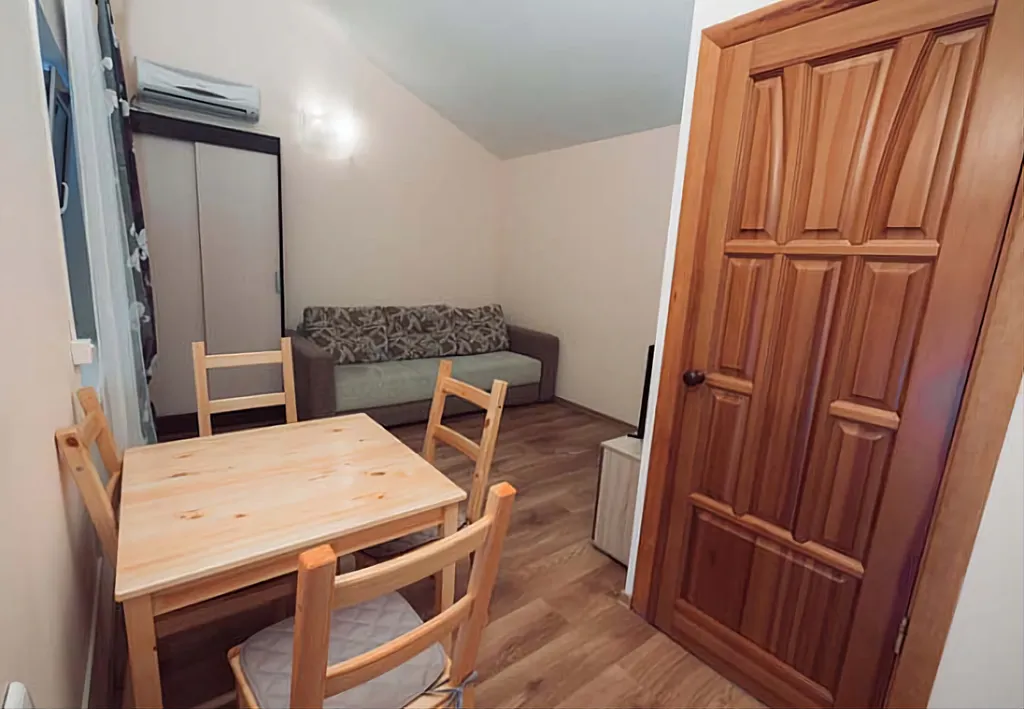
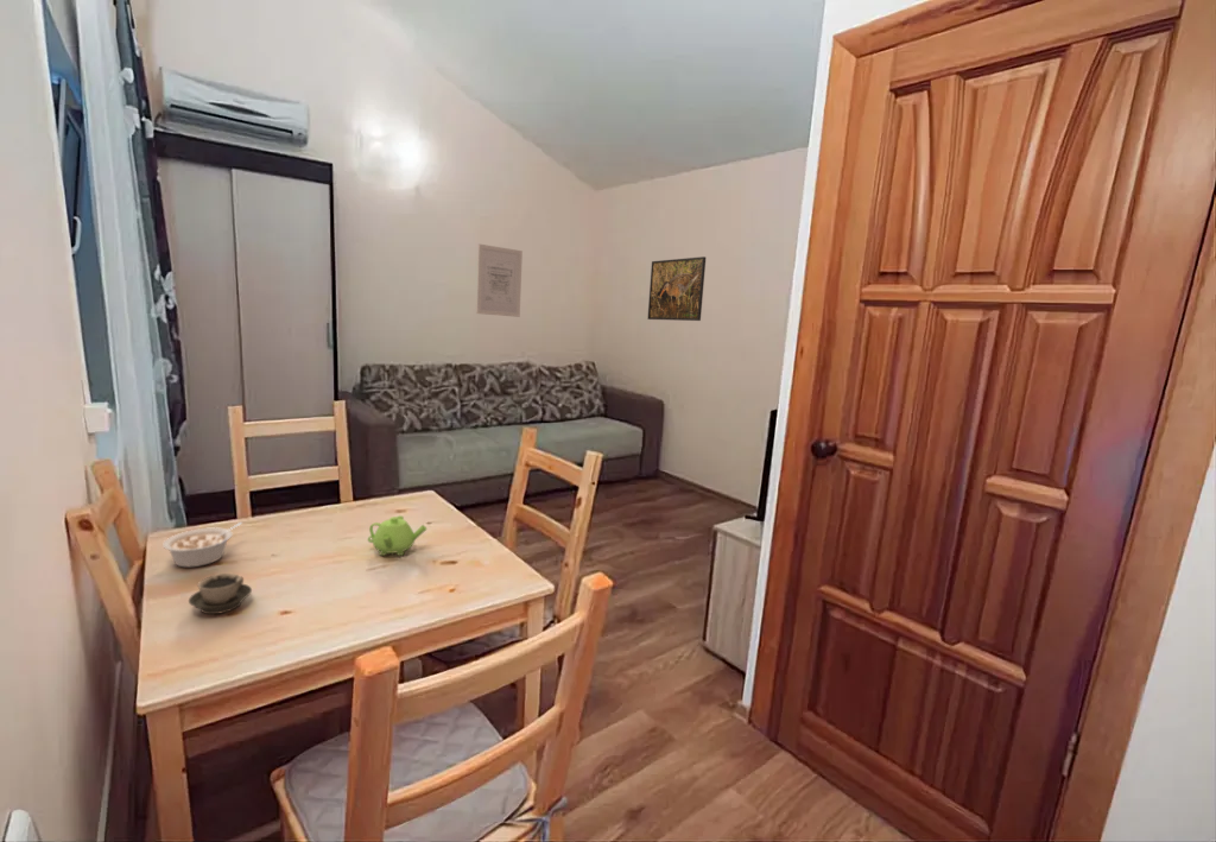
+ wall art (499, 281)
+ cup (220, 593)
+ legume (200, 545)
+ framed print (674, 290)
+ teapot (397, 533)
